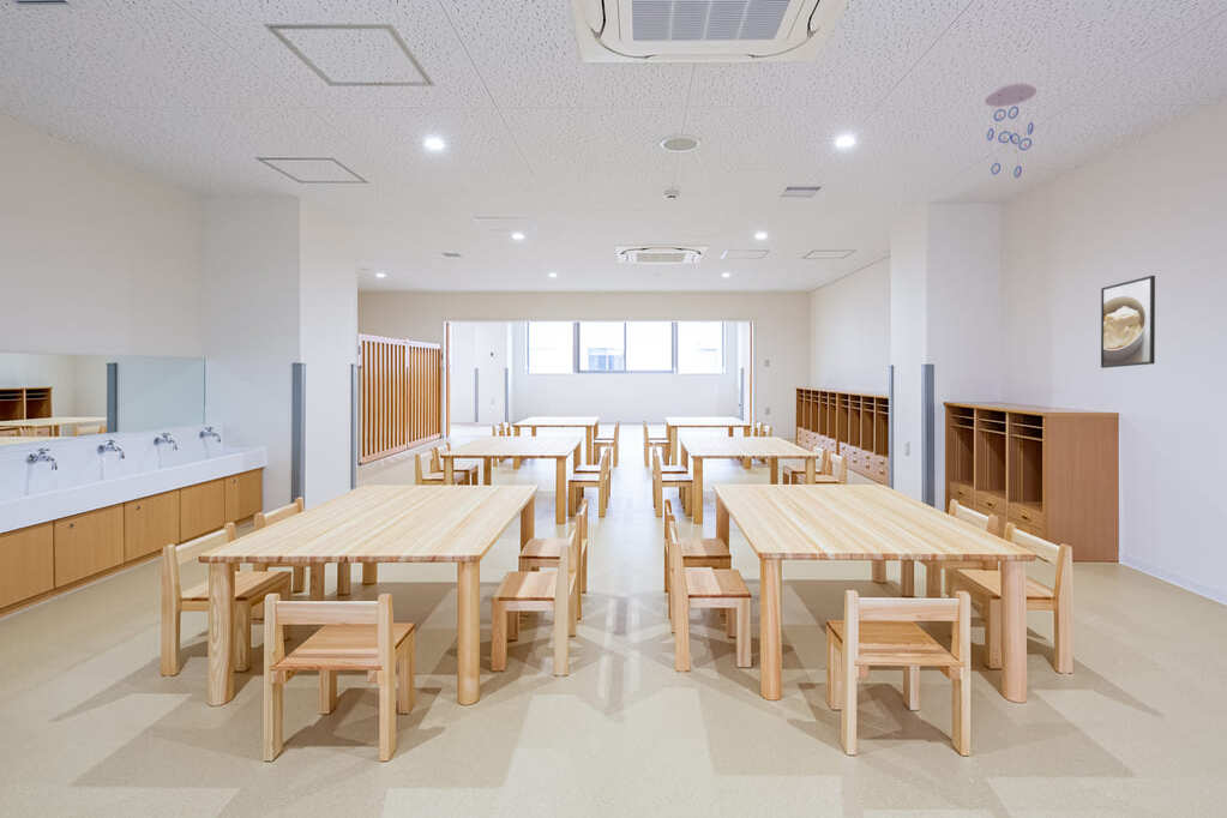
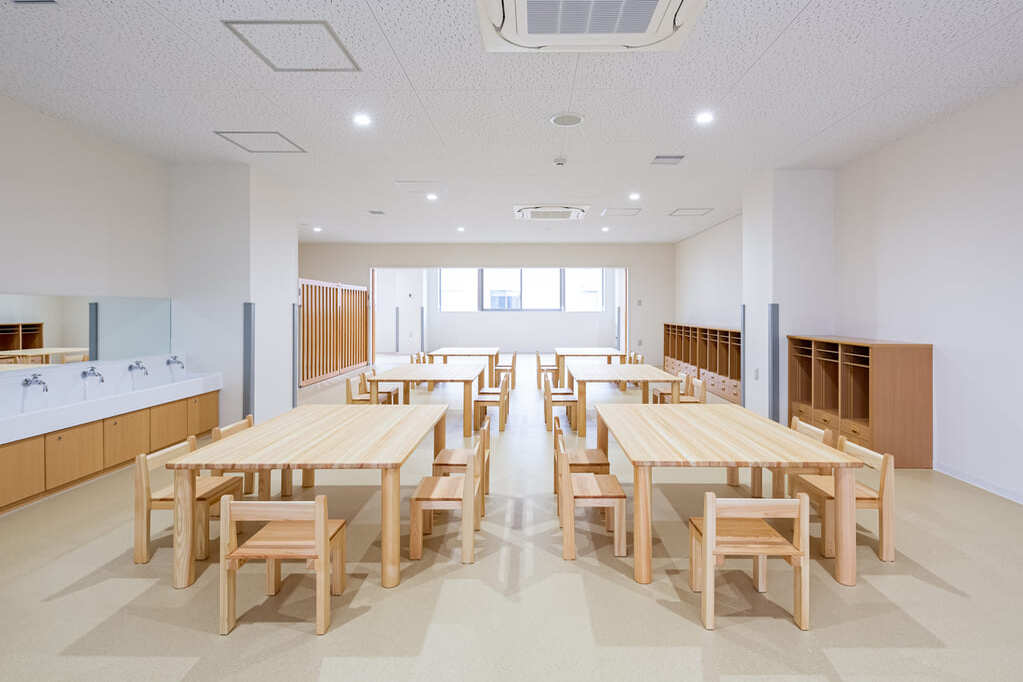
- ceiling mobile (1009, 139)
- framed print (1126, 324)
